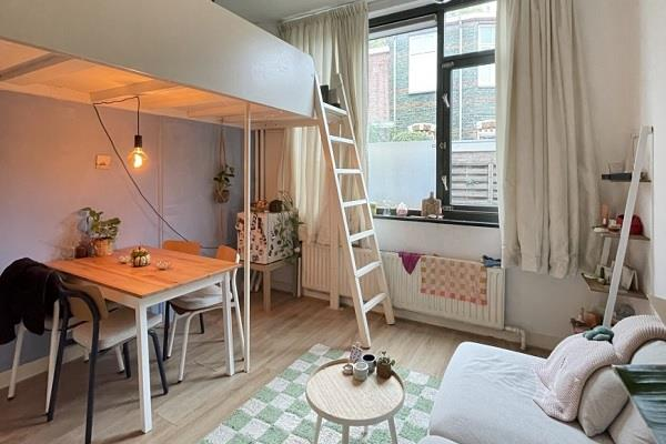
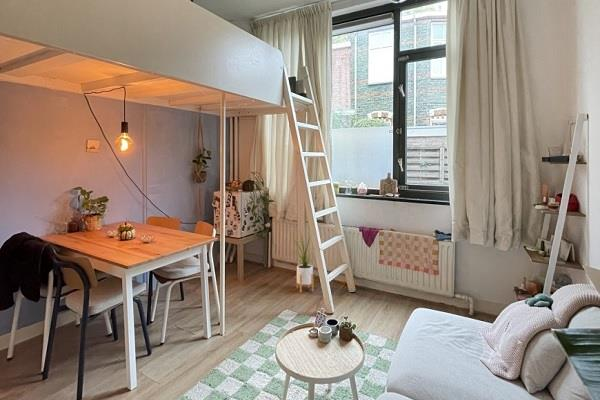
+ house plant (305, 259)
